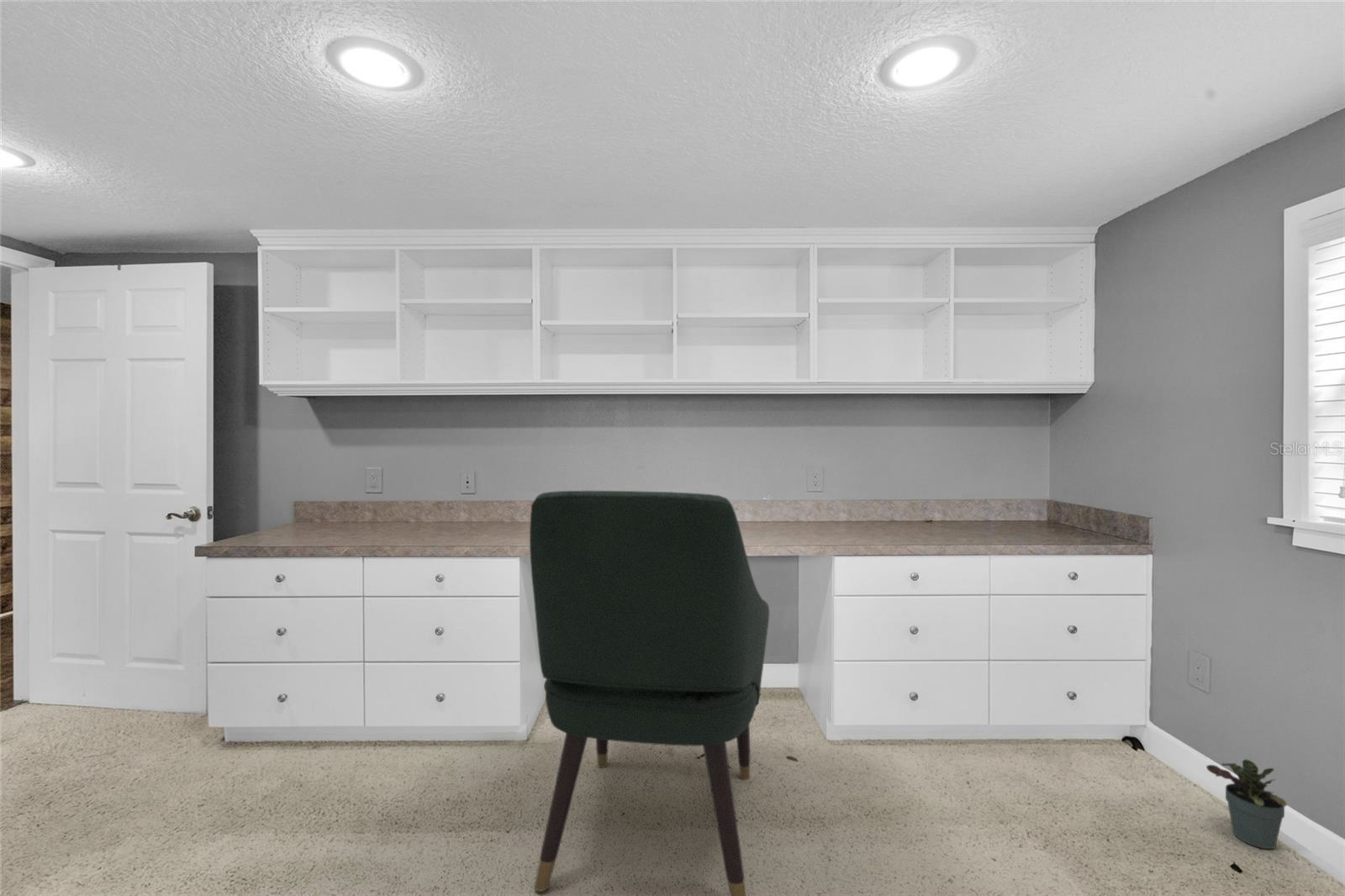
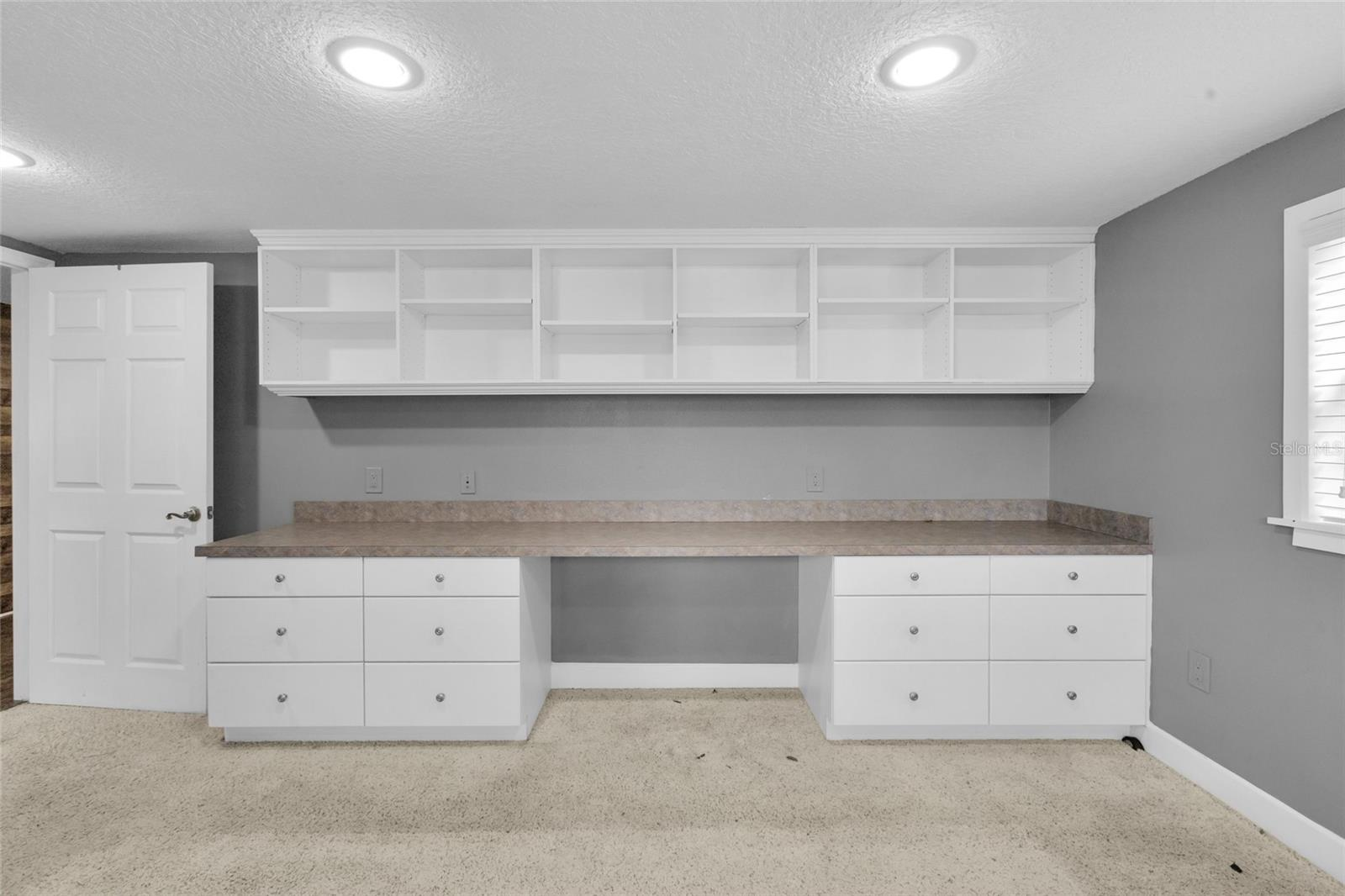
- chair (654, 661)
- potted plant (1245, 796)
